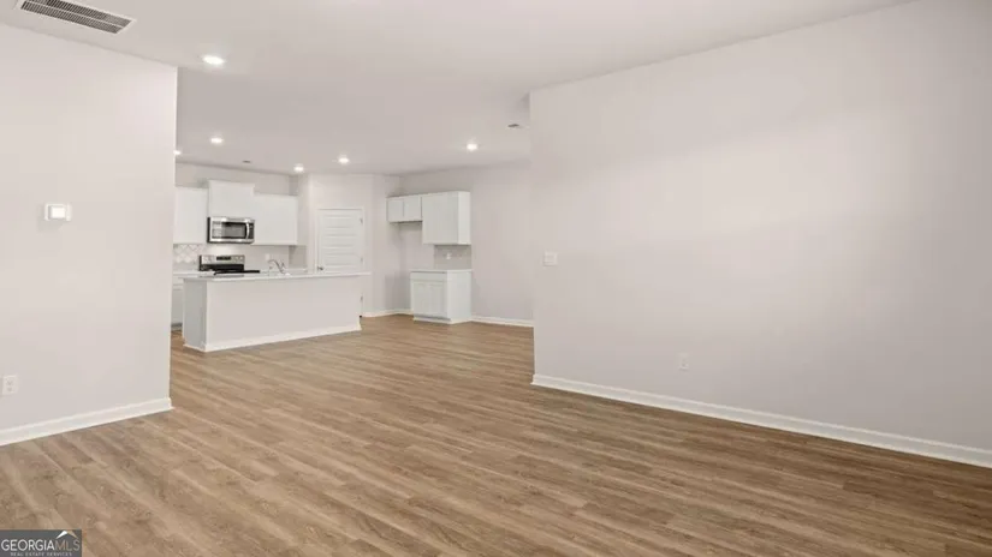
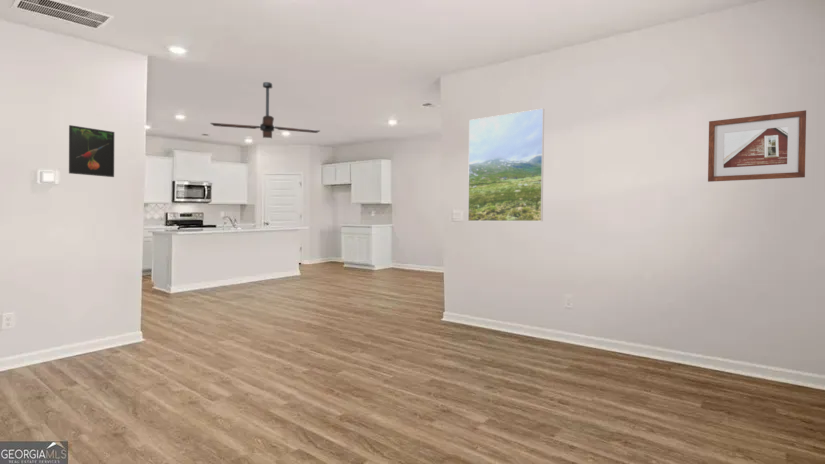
+ ceiling fan (267, 107)
+ picture frame (754, 148)
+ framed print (92, 152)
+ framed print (504, 168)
